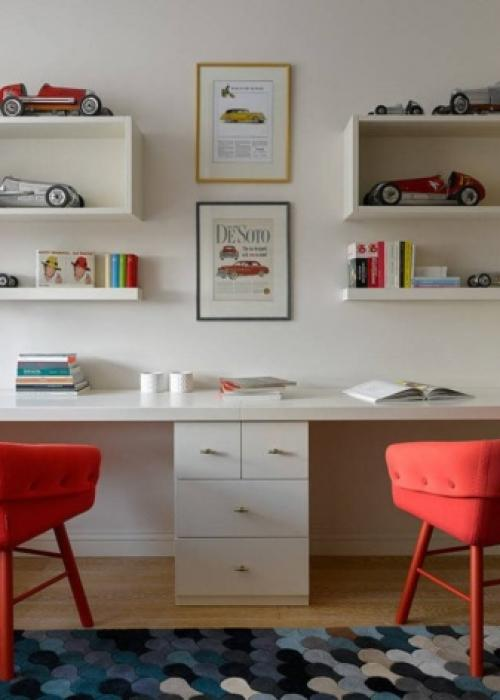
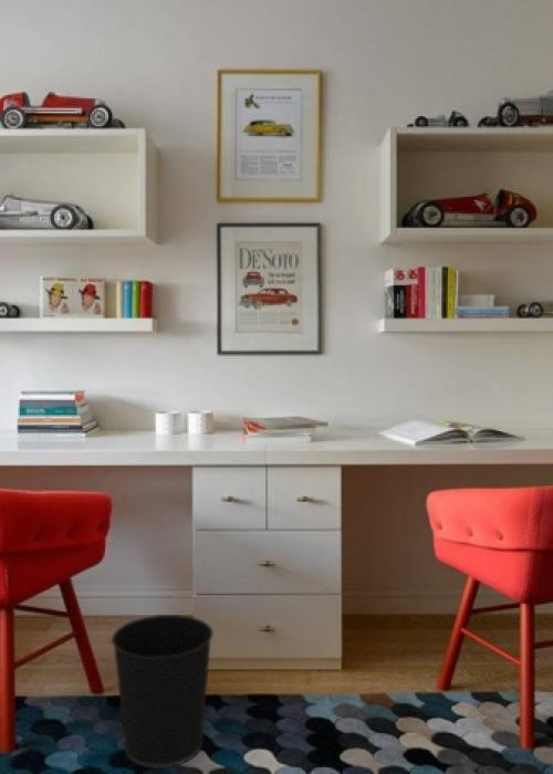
+ wastebasket (163, 690)
